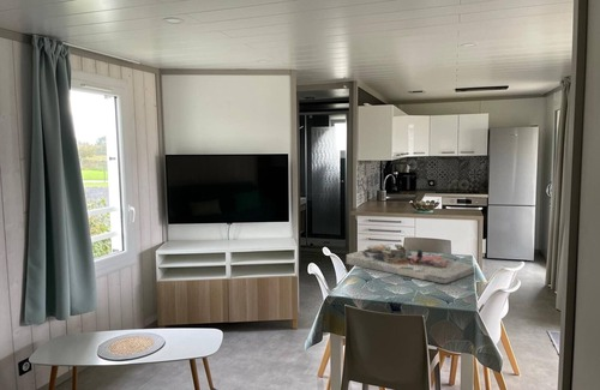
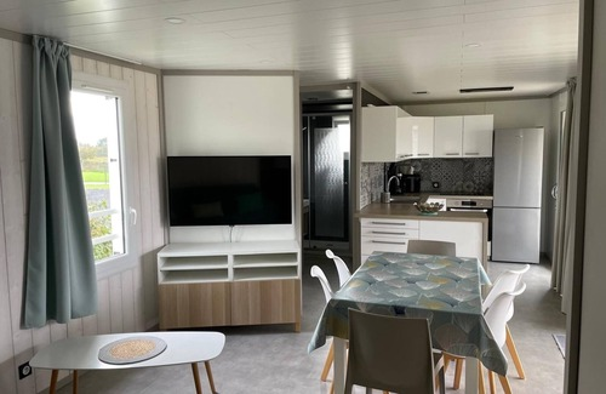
- food platter (407, 253)
